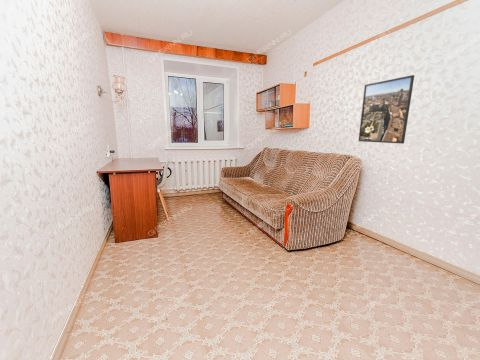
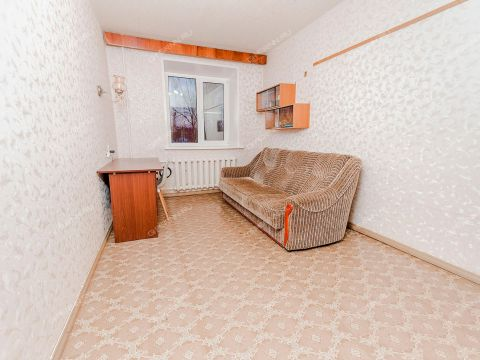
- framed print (383, 112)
